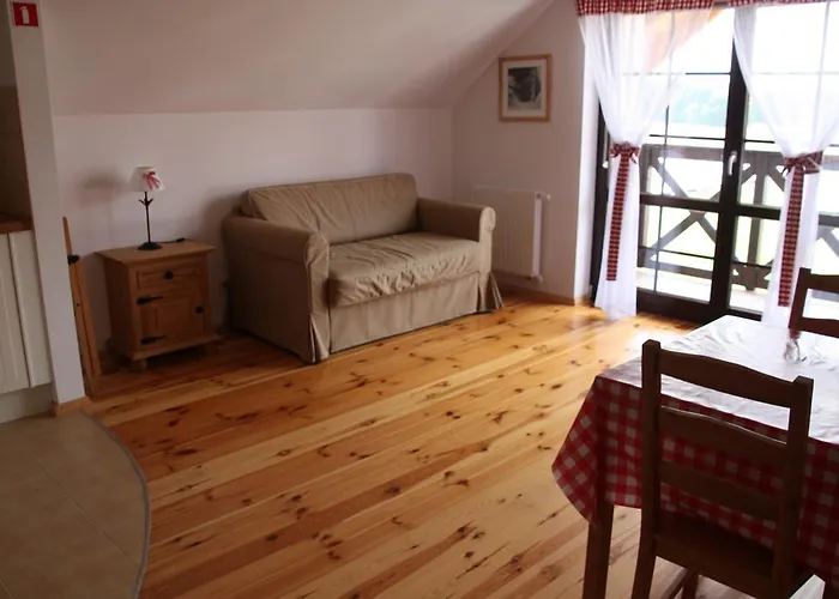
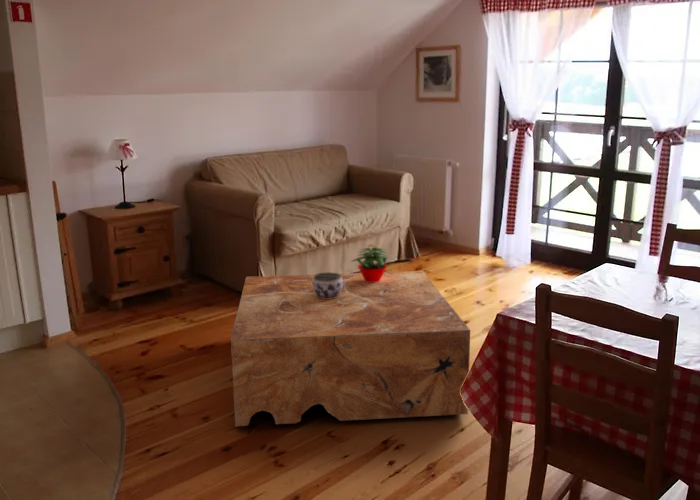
+ jar (327, 285)
+ potted flower (372, 262)
+ coffee table (343, 336)
